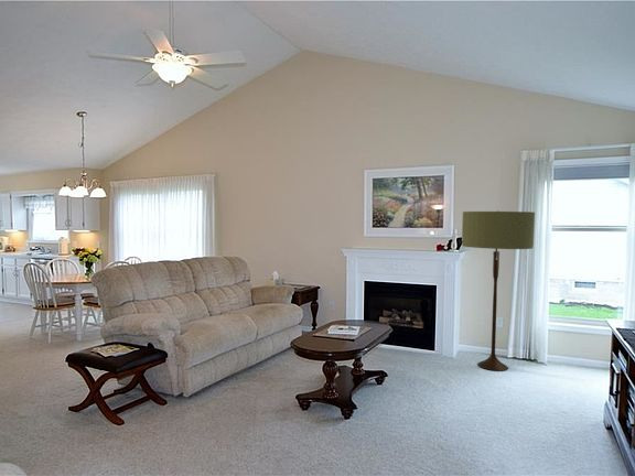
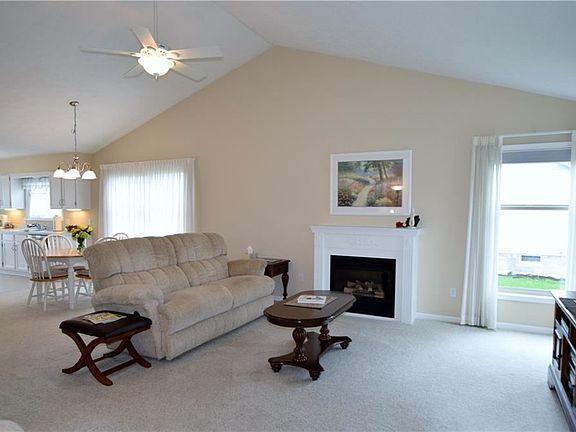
- floor lamp (495, 289)
